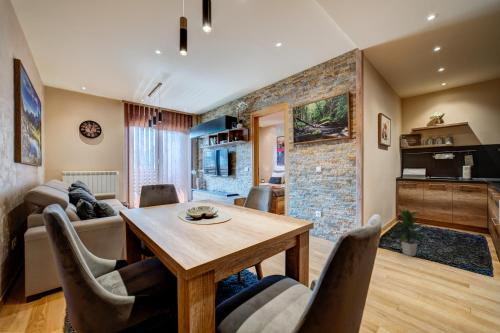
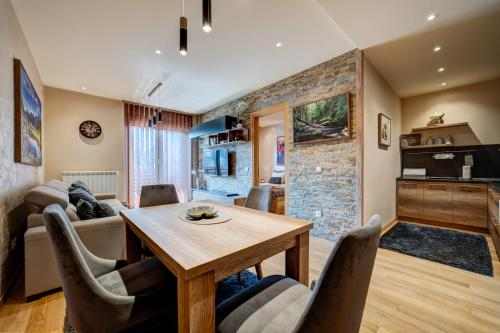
- indoor plant (408, 230)
